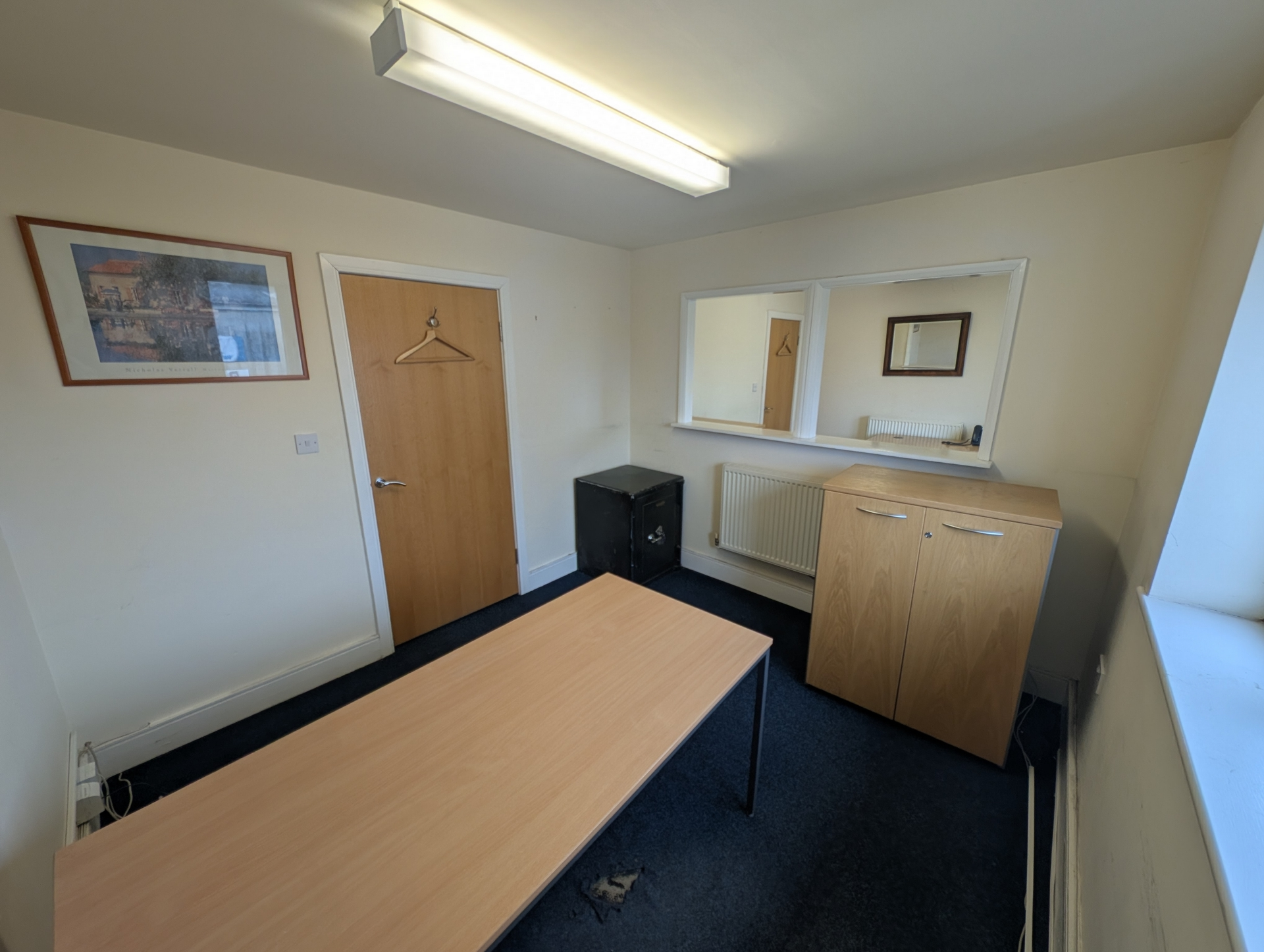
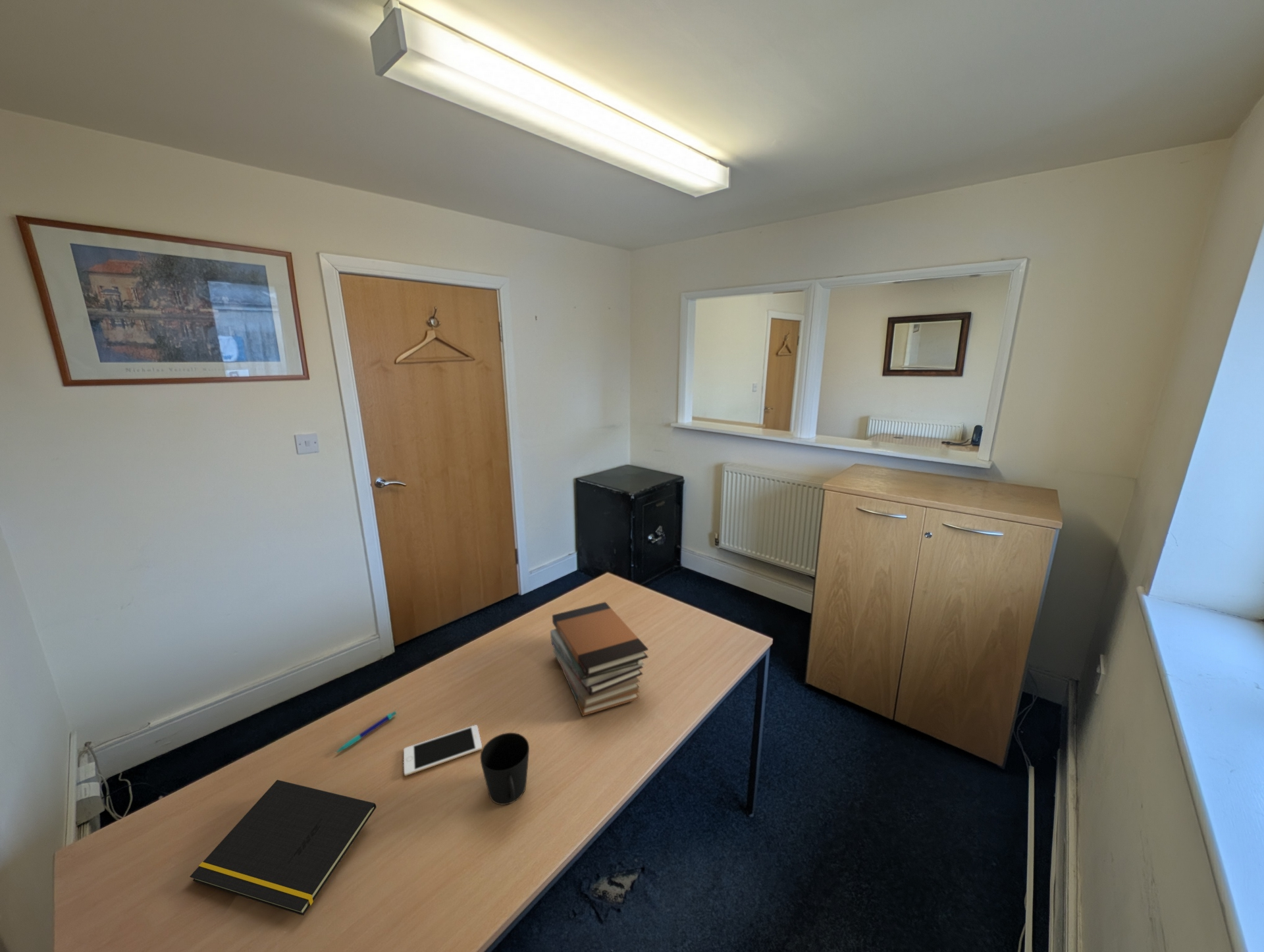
+ pen (366, 731)
+ book stack (595, 653)
+ cell phone (443, 749)
+ cup (508, 774)
+ notepad (288, 839)
